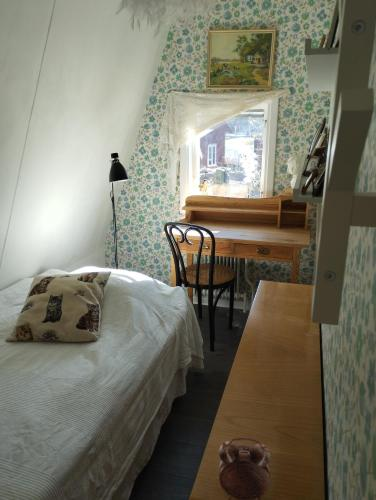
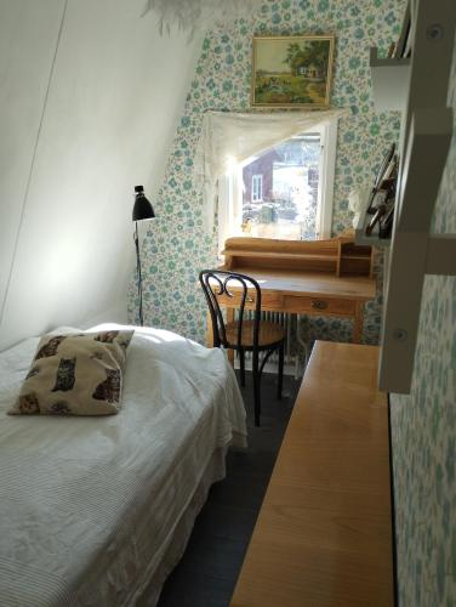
- alarm clock (244, 465)
